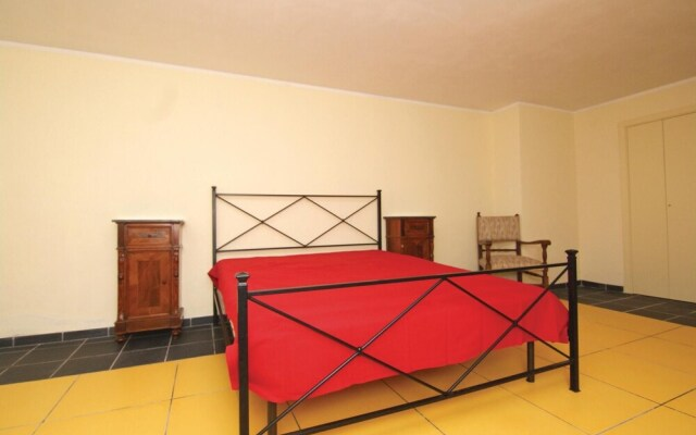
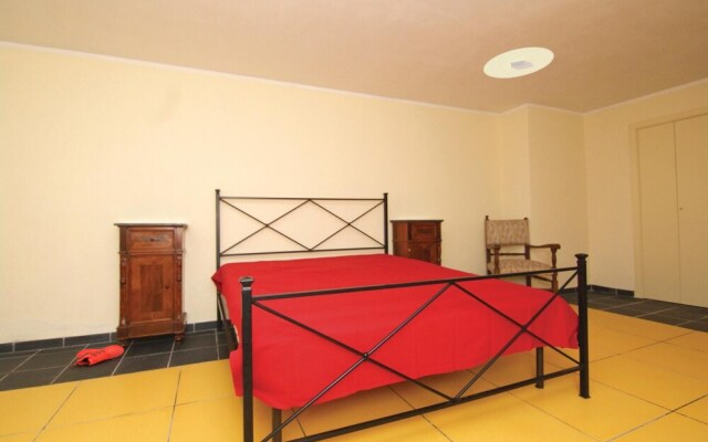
+ shoe (98, 355)
+ ceiling light (517, 61)
